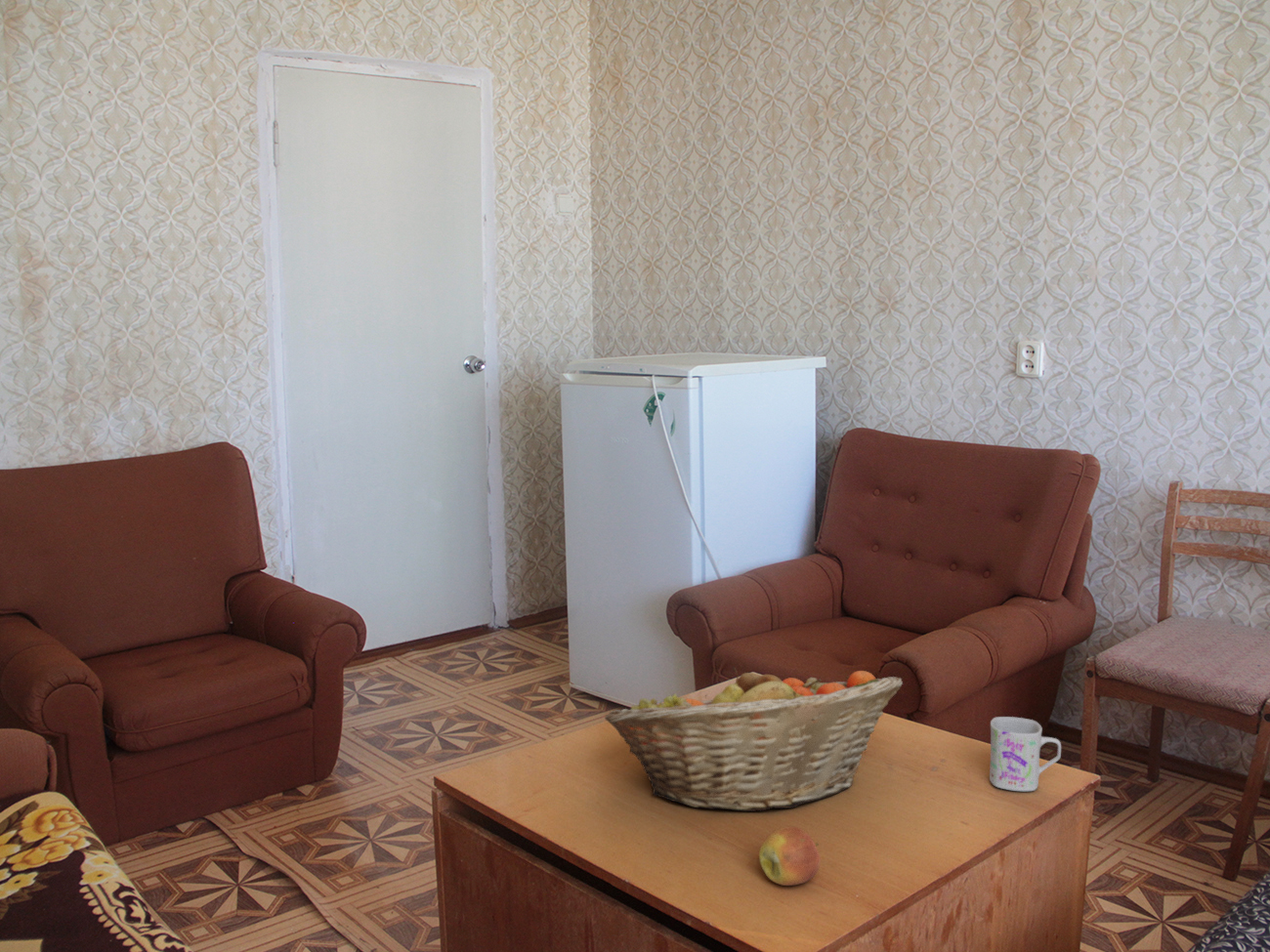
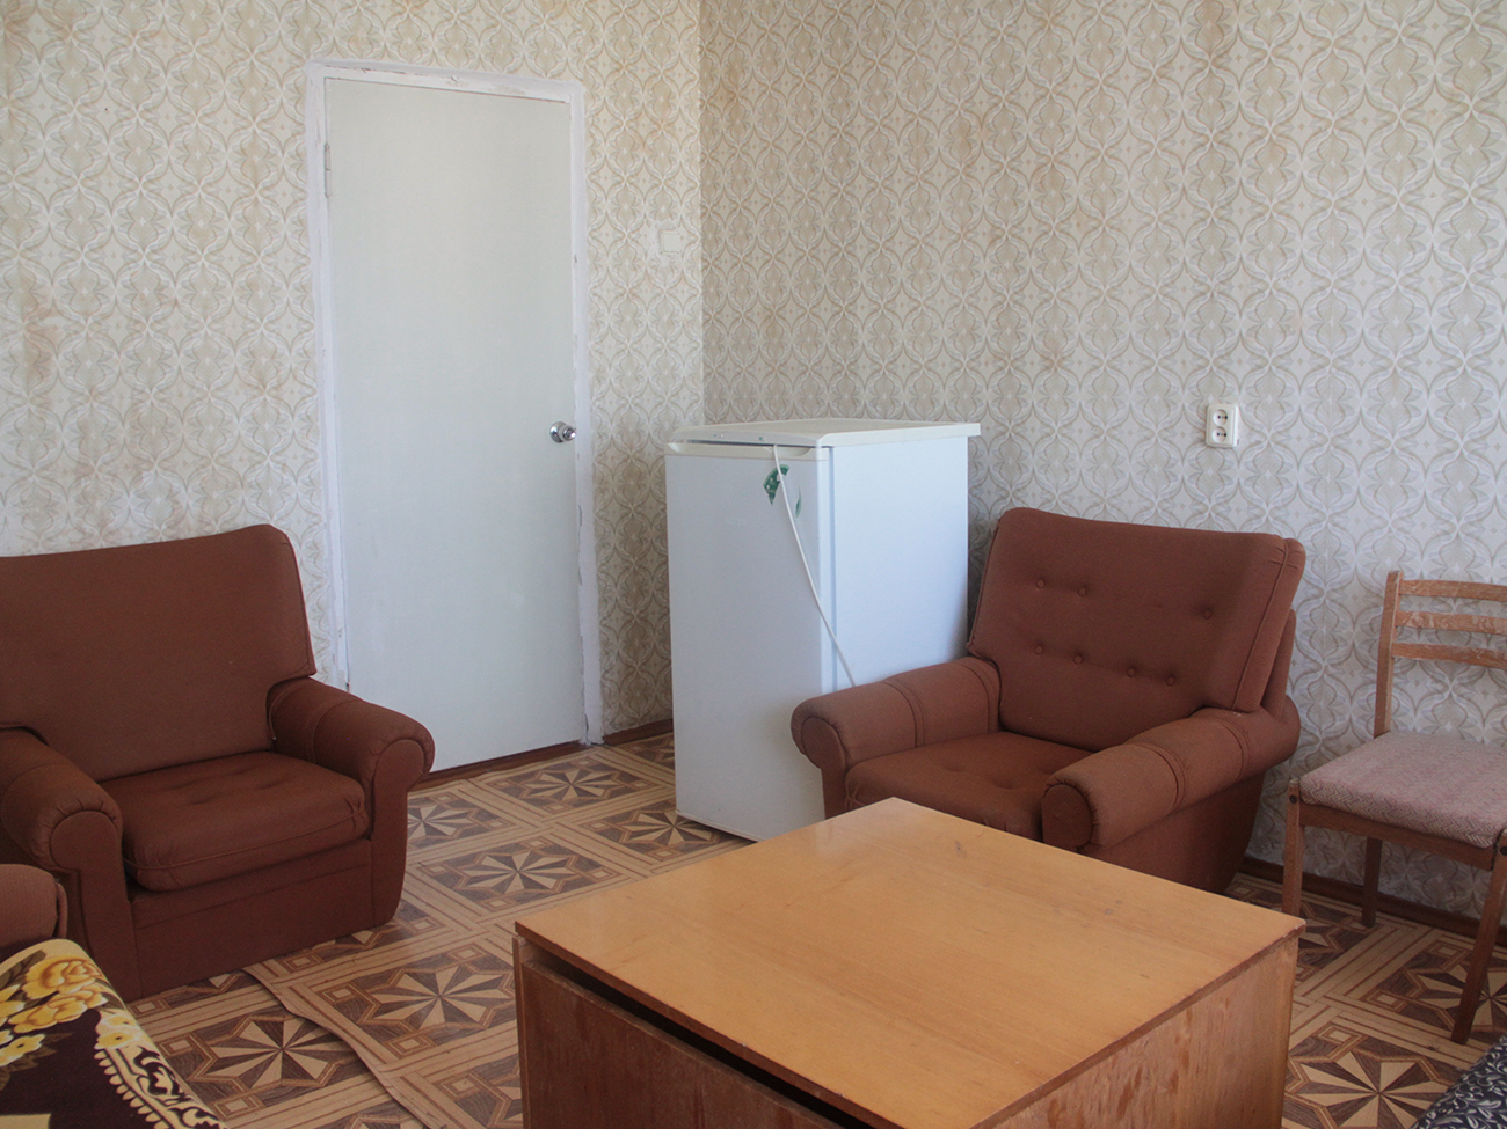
- apple (791, 854)
- mug (1024, 755)
- fruit basket (754, 723)
